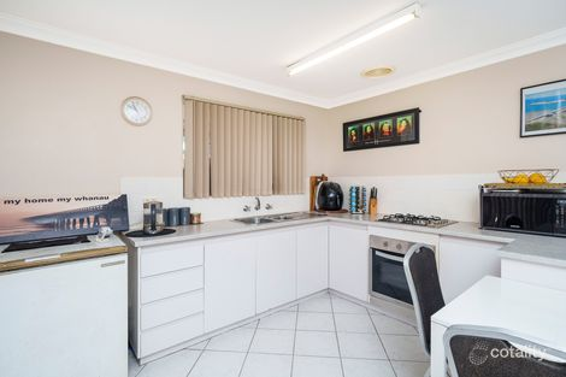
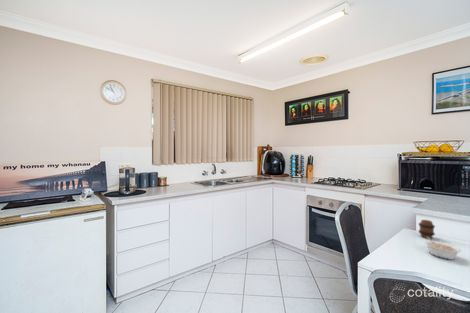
+ legume (440, 249)
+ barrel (426, 229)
